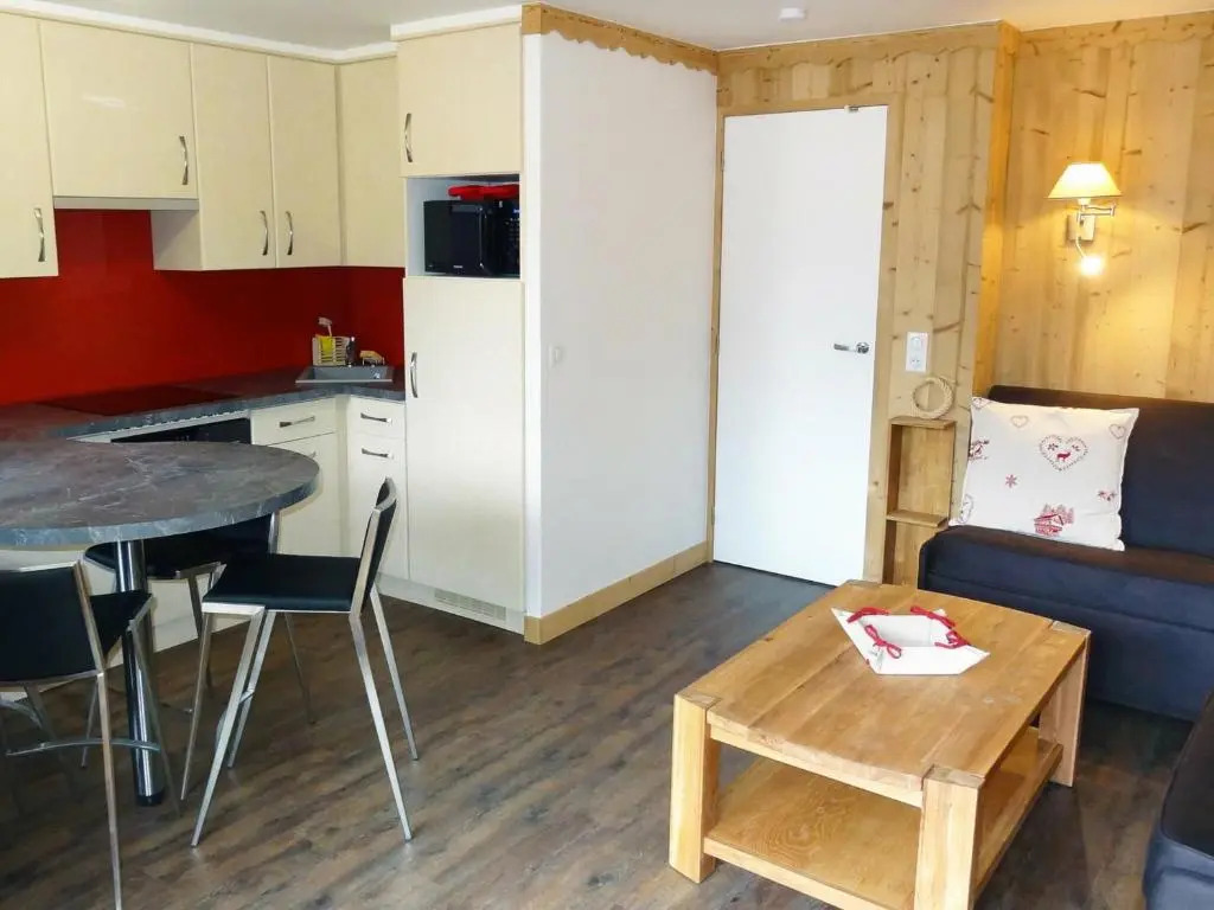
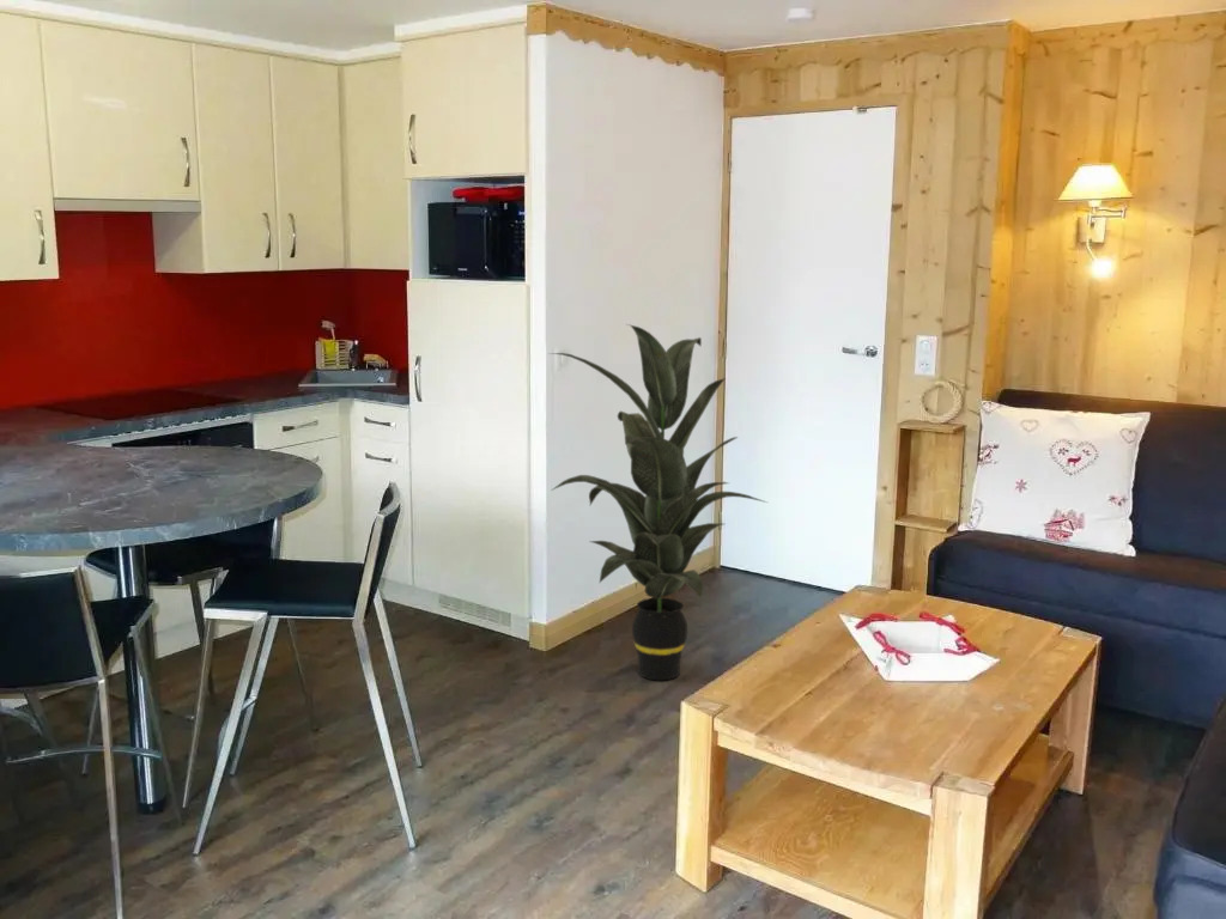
+ indoor plant (647, 503)
